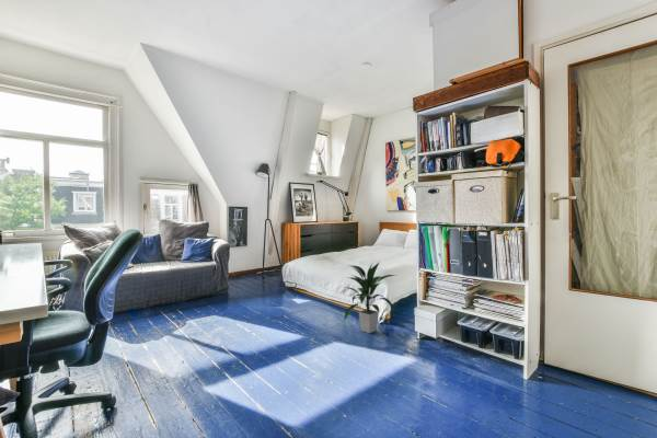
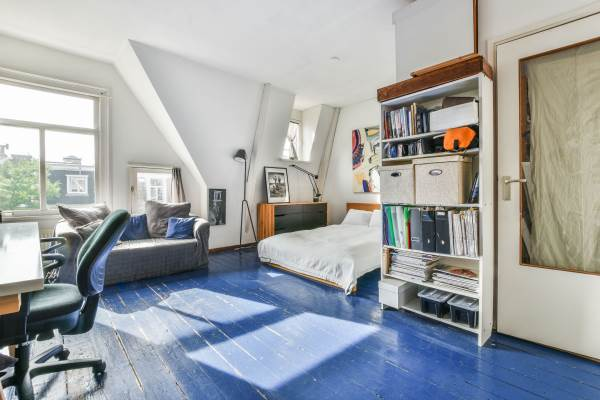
- indoor plant (366, 295)
